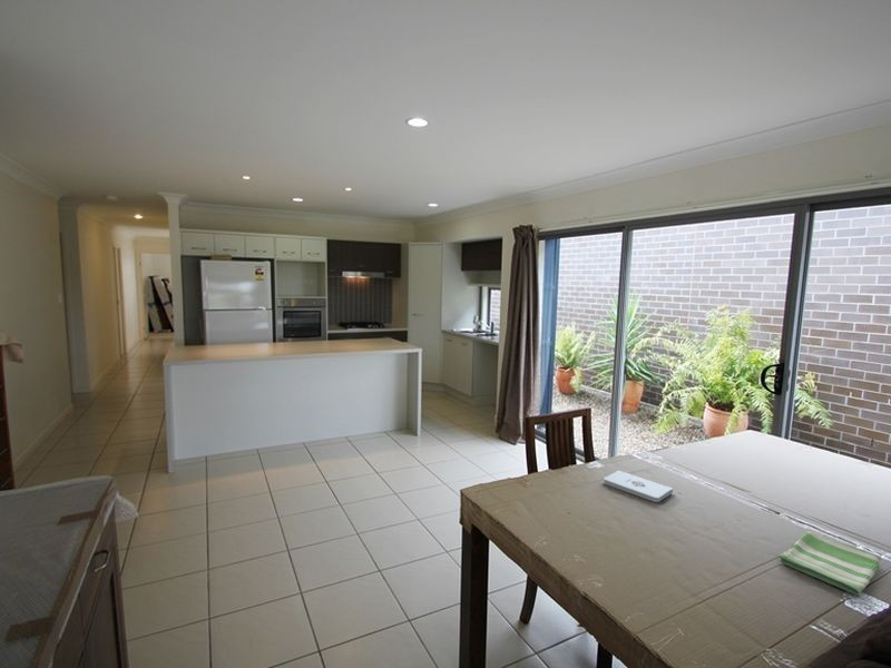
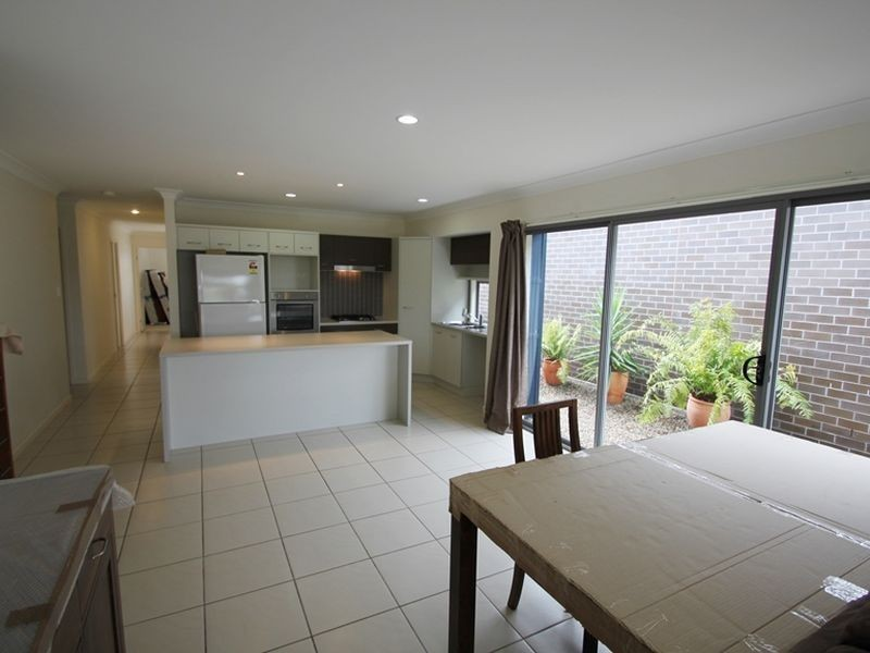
- dish towel (830, 559)
- notepad (636, 485)
